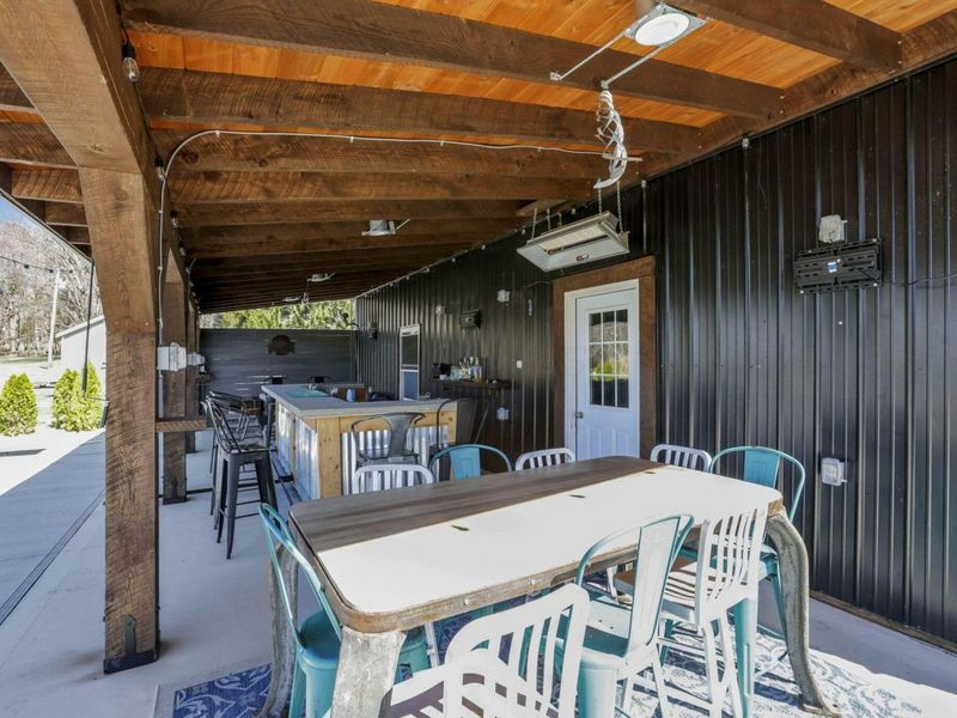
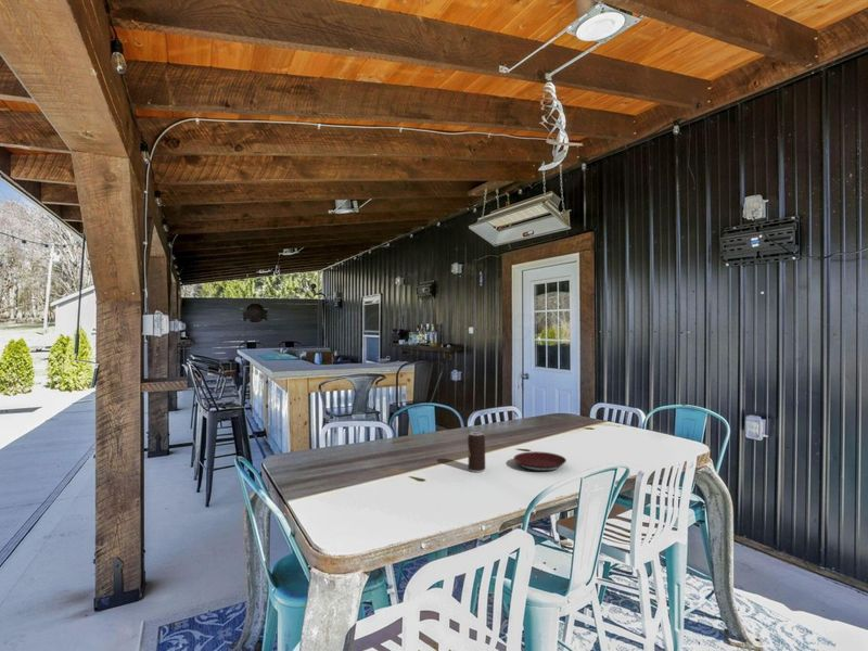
+ plate (539, 462)
+ beverage can (476, 451)
